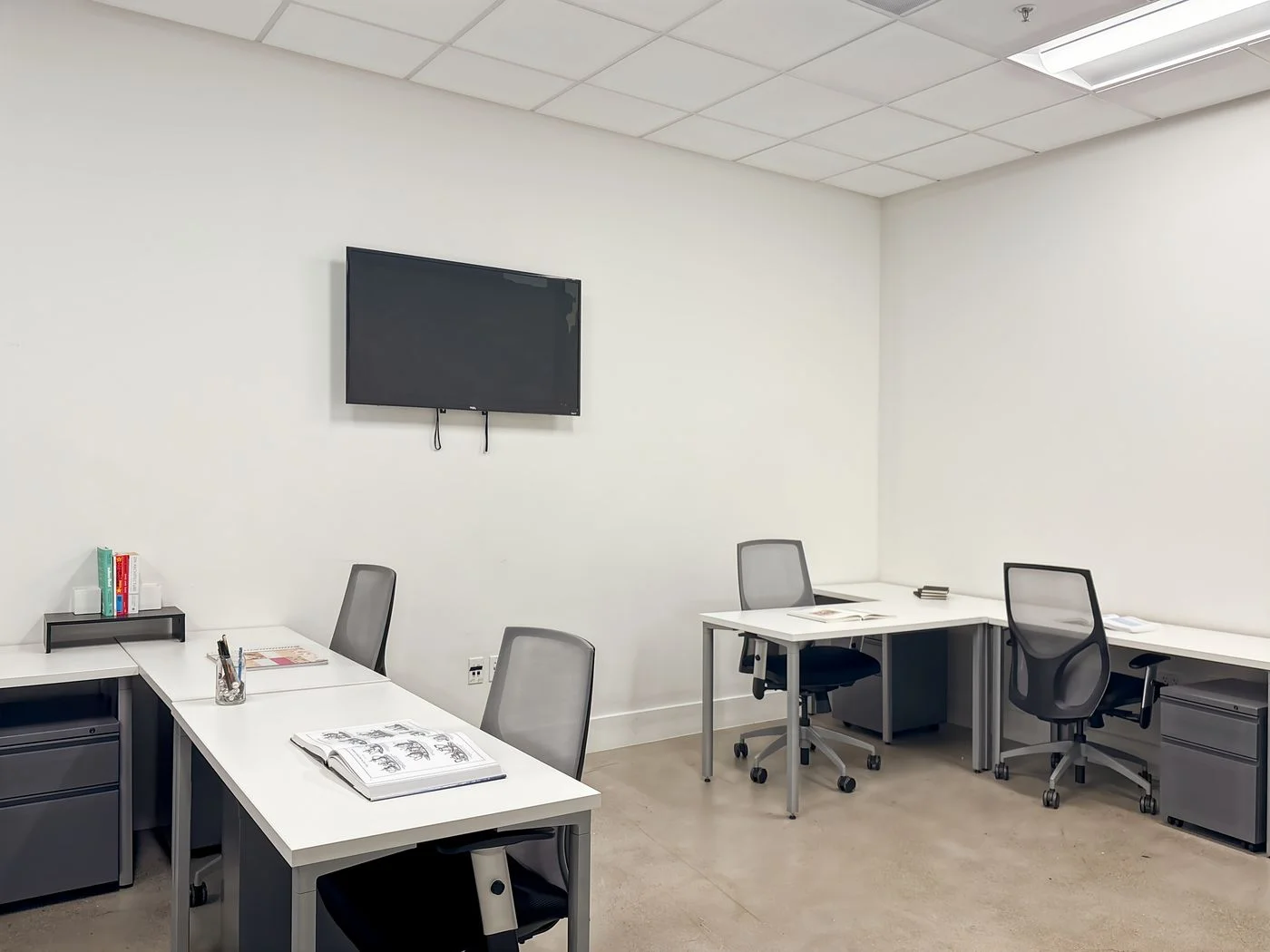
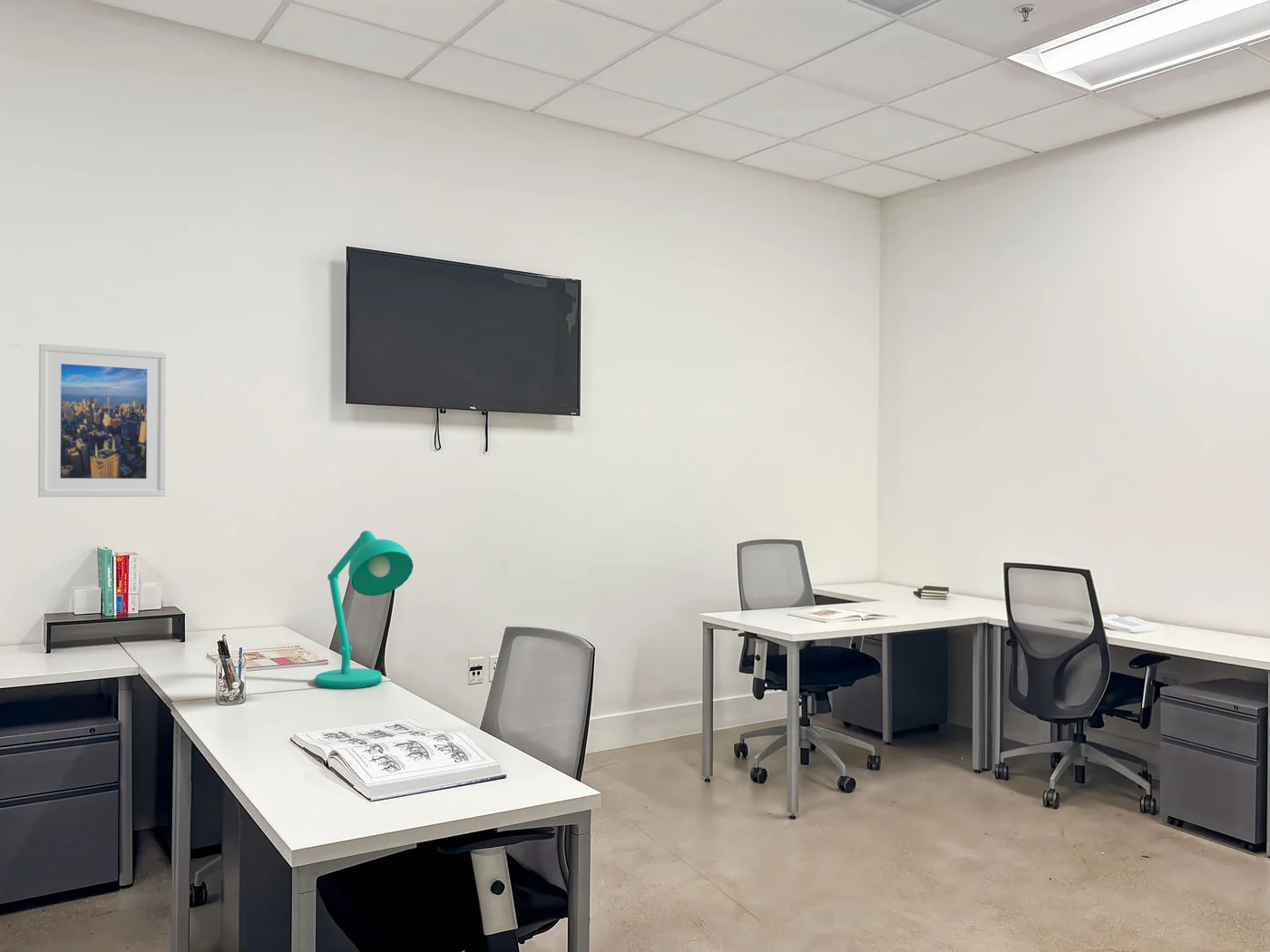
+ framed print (104, 423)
+ desk lamp (365, 595)
